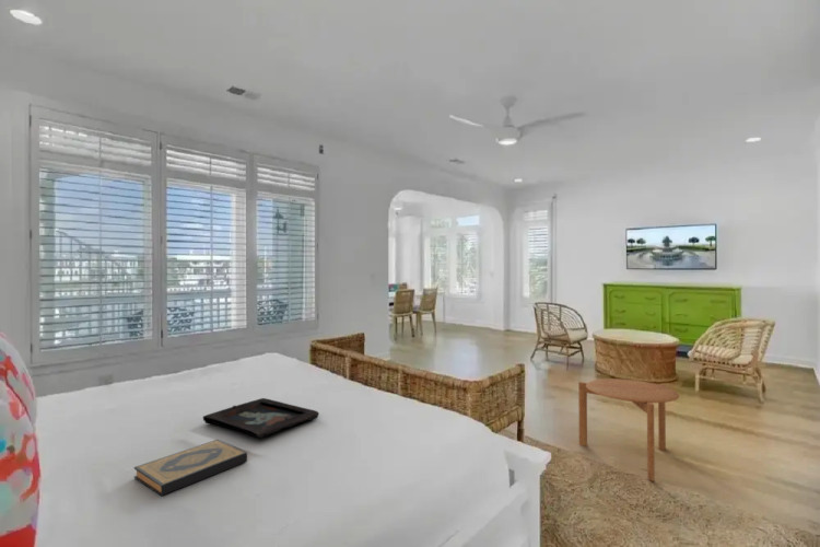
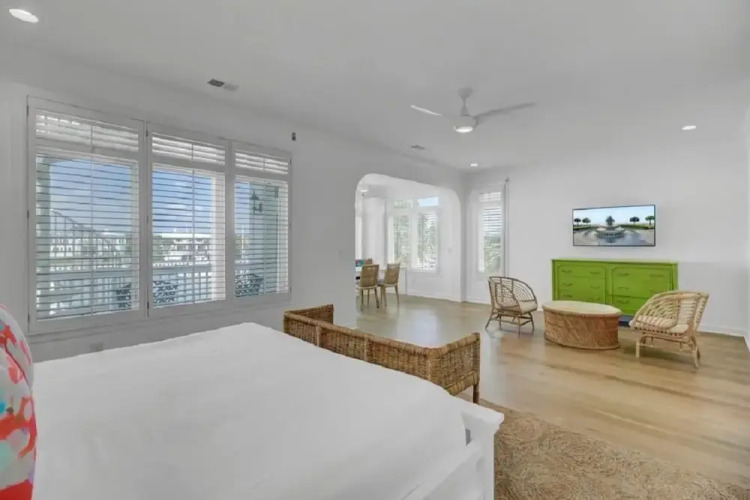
- side table (647, 423)
- decorative tray (260, 417)
- hardback book (192, 464)
